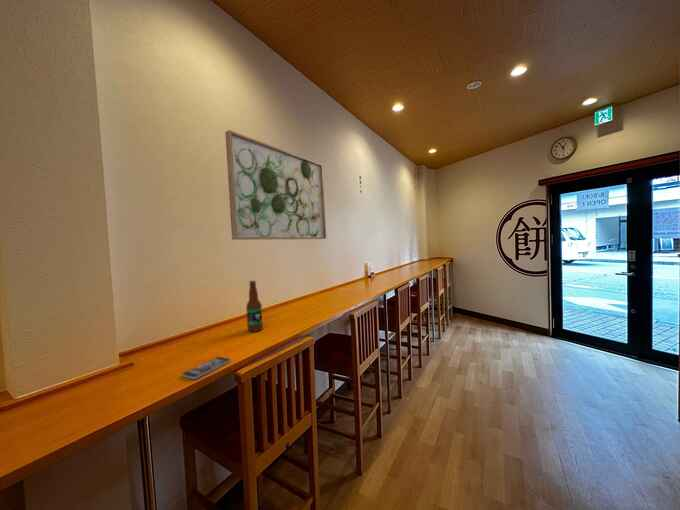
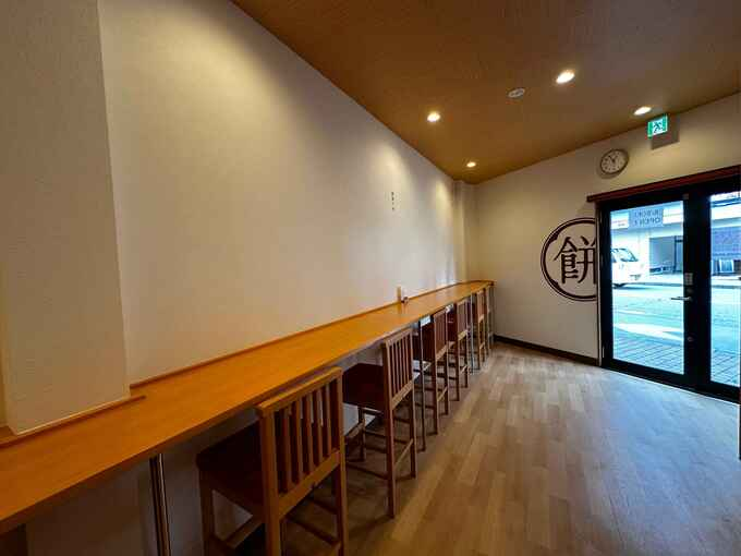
- bottle (253, 305)
- wall art (286, 195)
- smartphone (207, 367)
